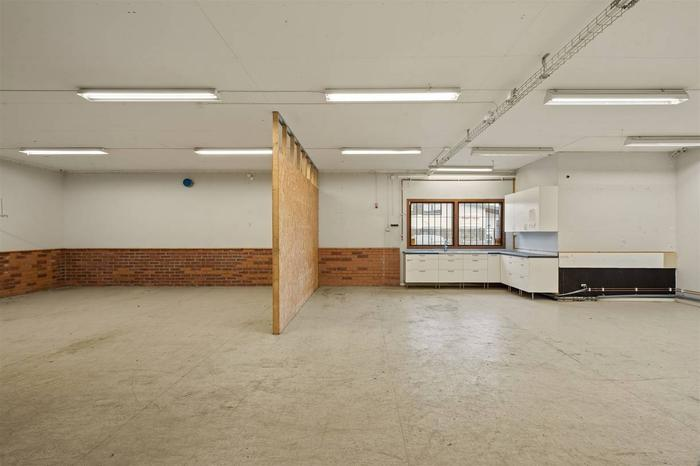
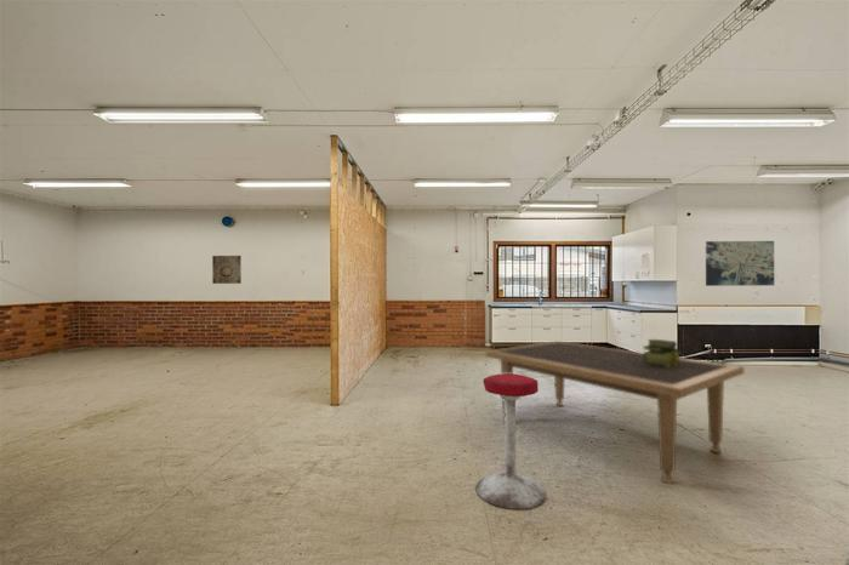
+ wall art (739, 263)
+ stool (509, 434)
+ wall art (227, 269)
+ dining table (603, 387)
+ stack of books (661, 350)
